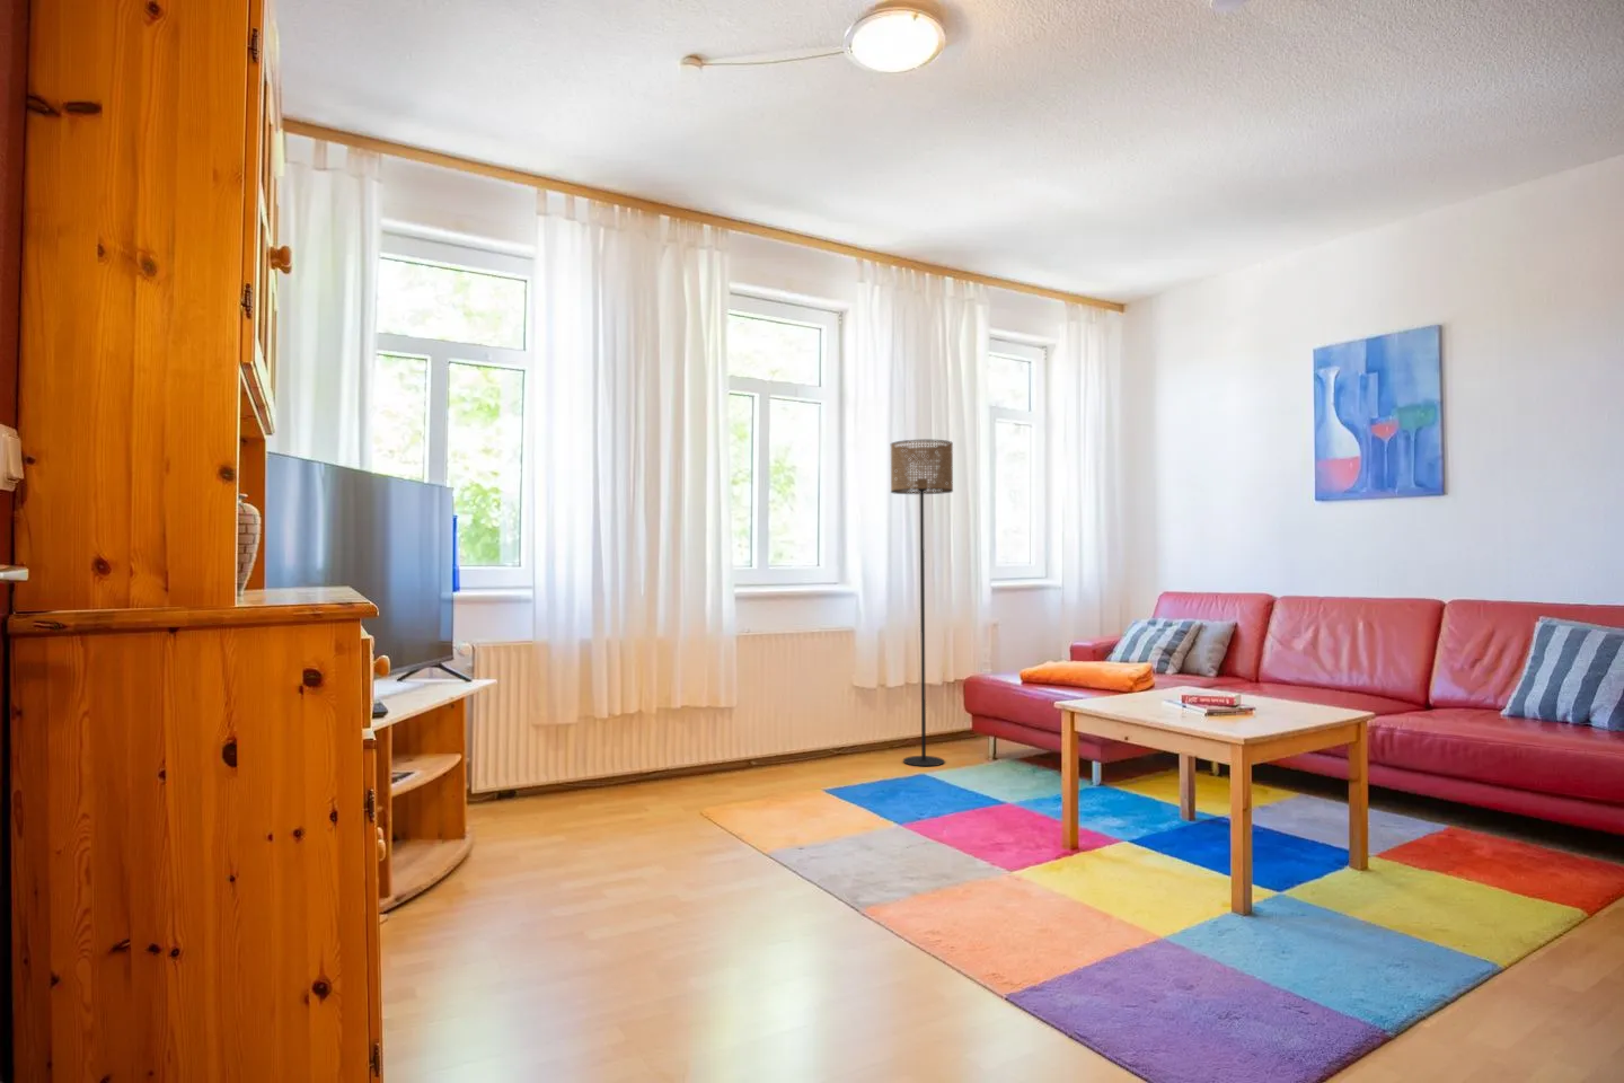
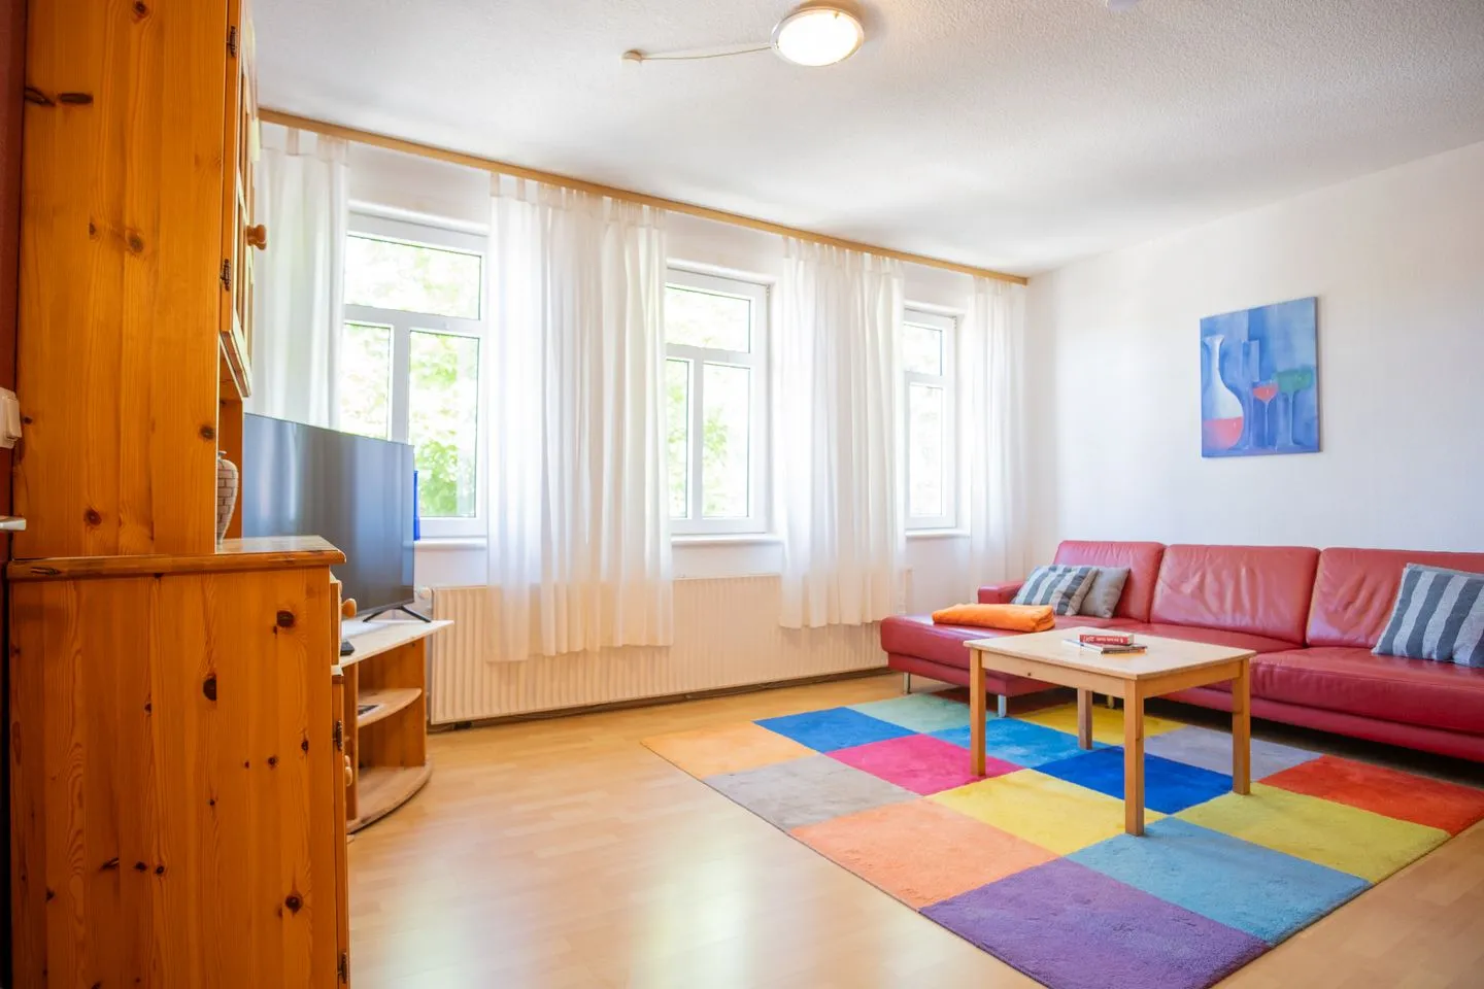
- floor lamp (922, 601)
